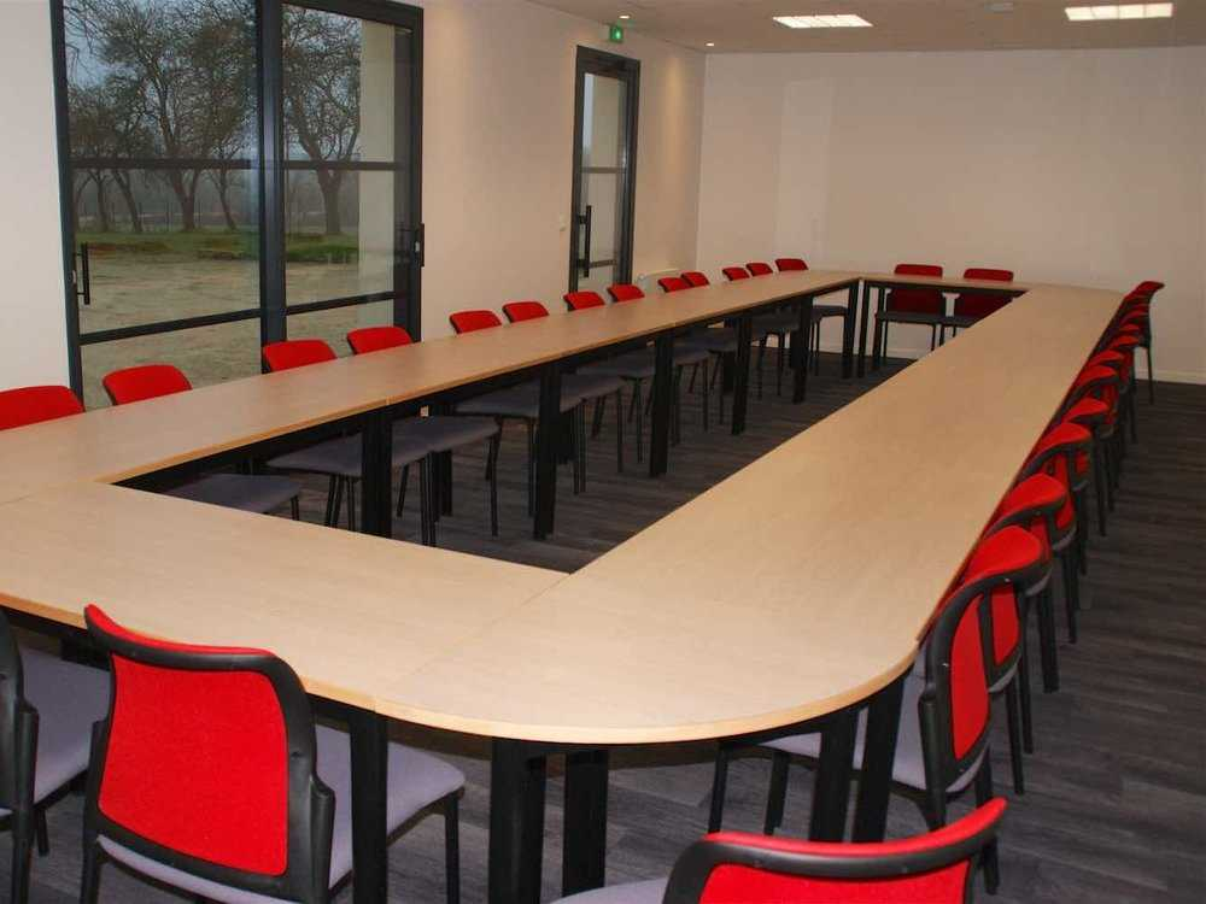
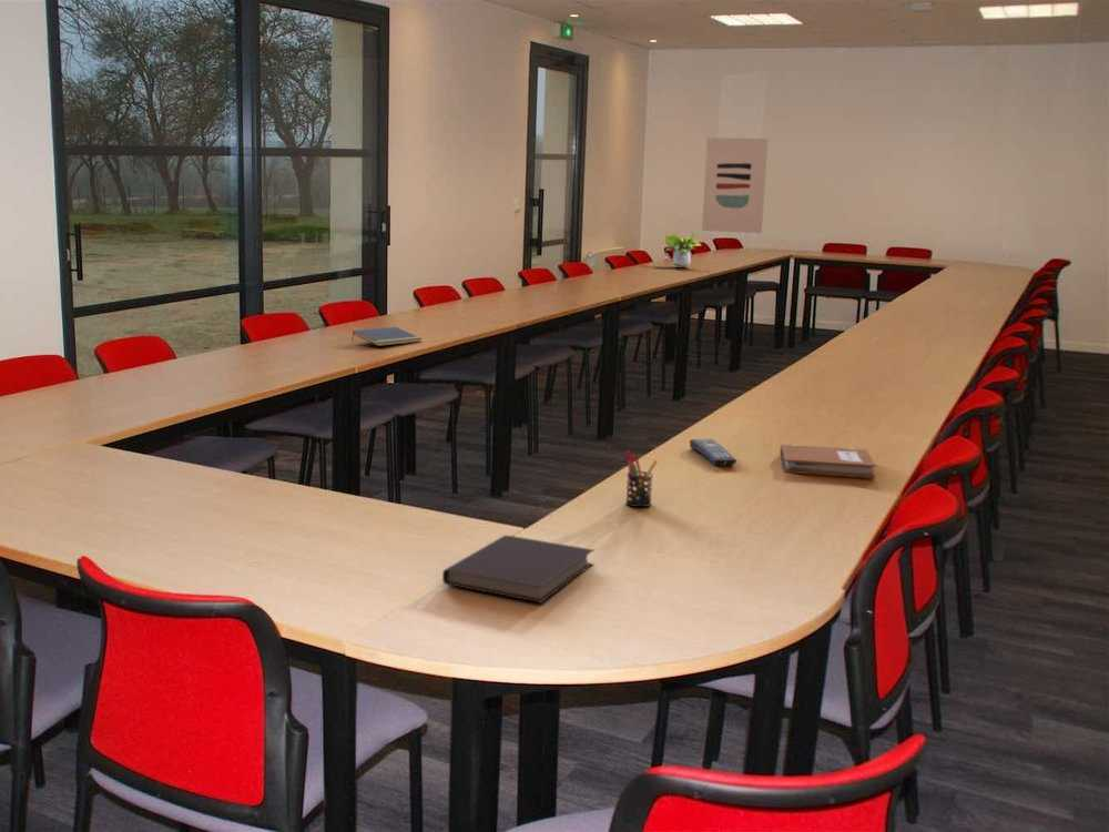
+ notepad (387, 336)
+ pen holder (637, 478)
+ potted plant (680, 250)
+ wall art (734, 185)
+ notebook (828, 459)
+ remote control (711, 450)
+ notebook (520, 566)
